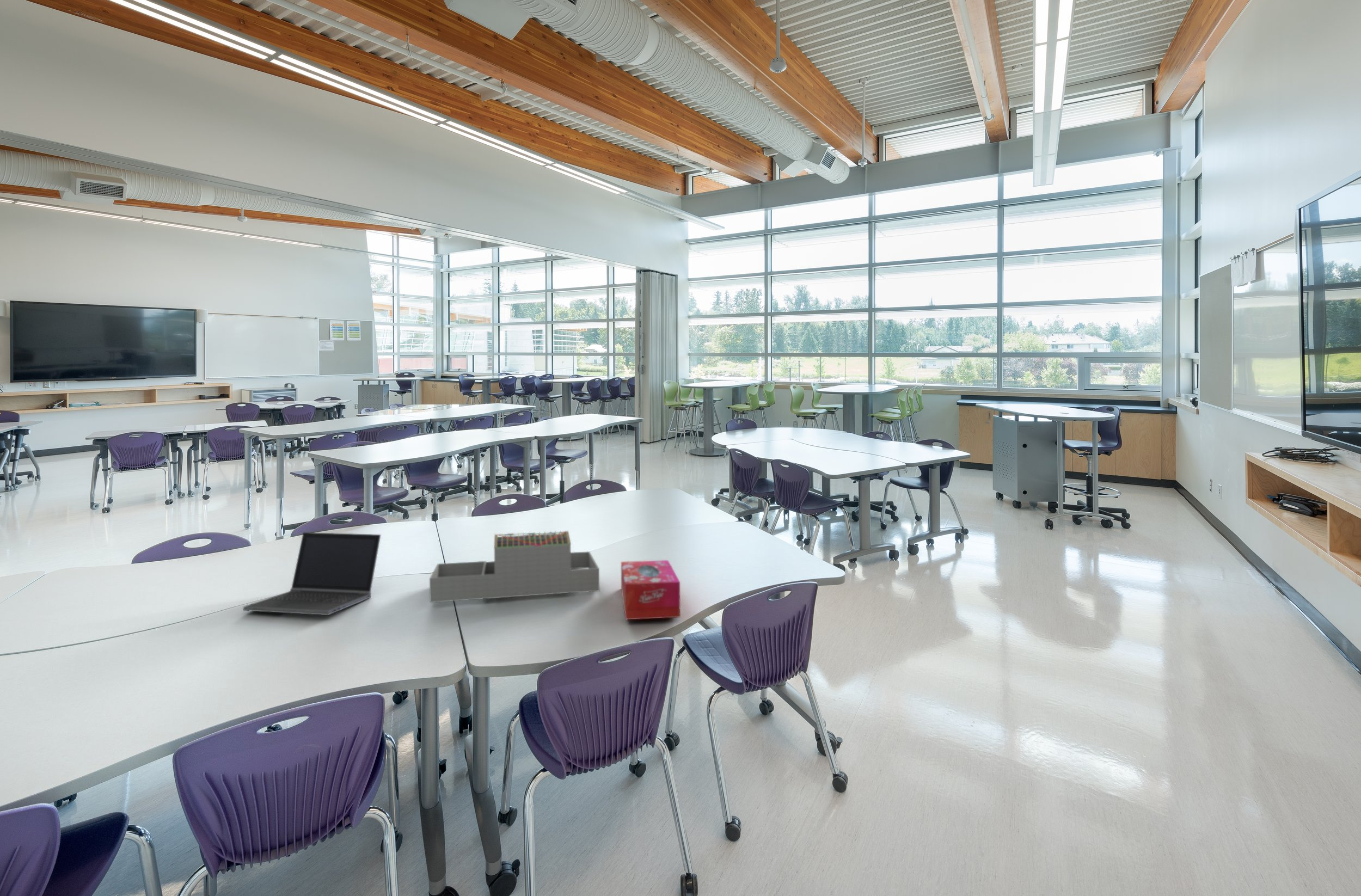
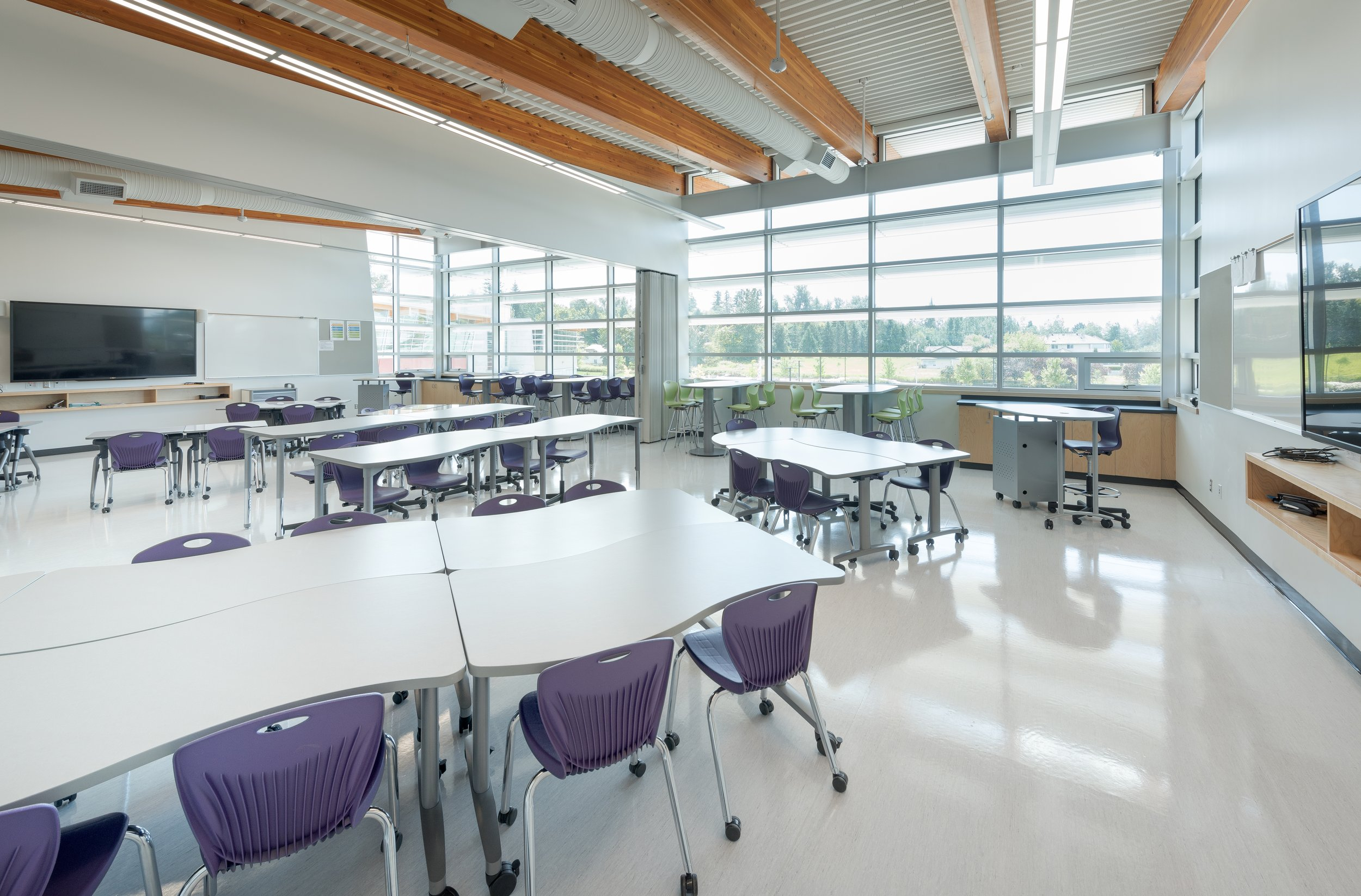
- laptop computer (315, 570)
- architectural model (517, 558)
- tissue box (648, 587)
